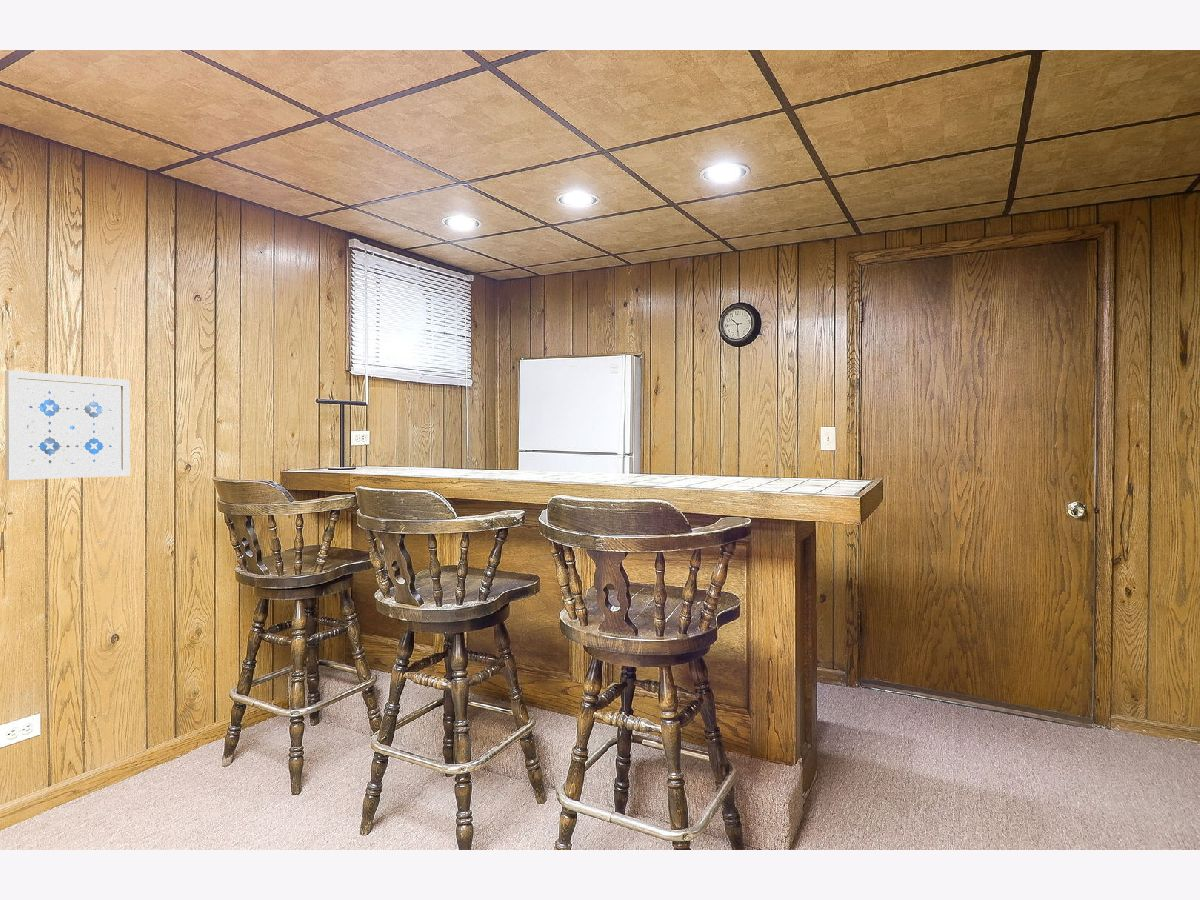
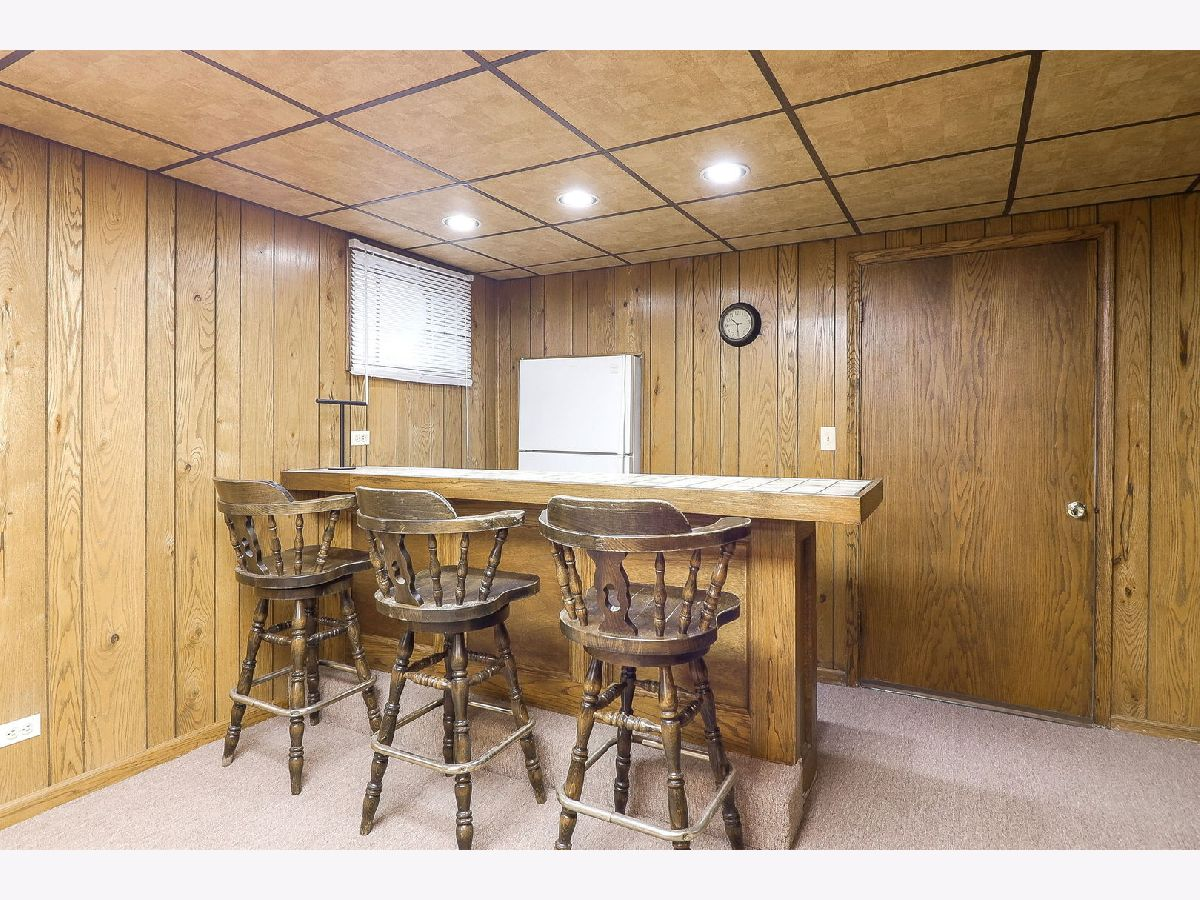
- wall art (71, 426)
